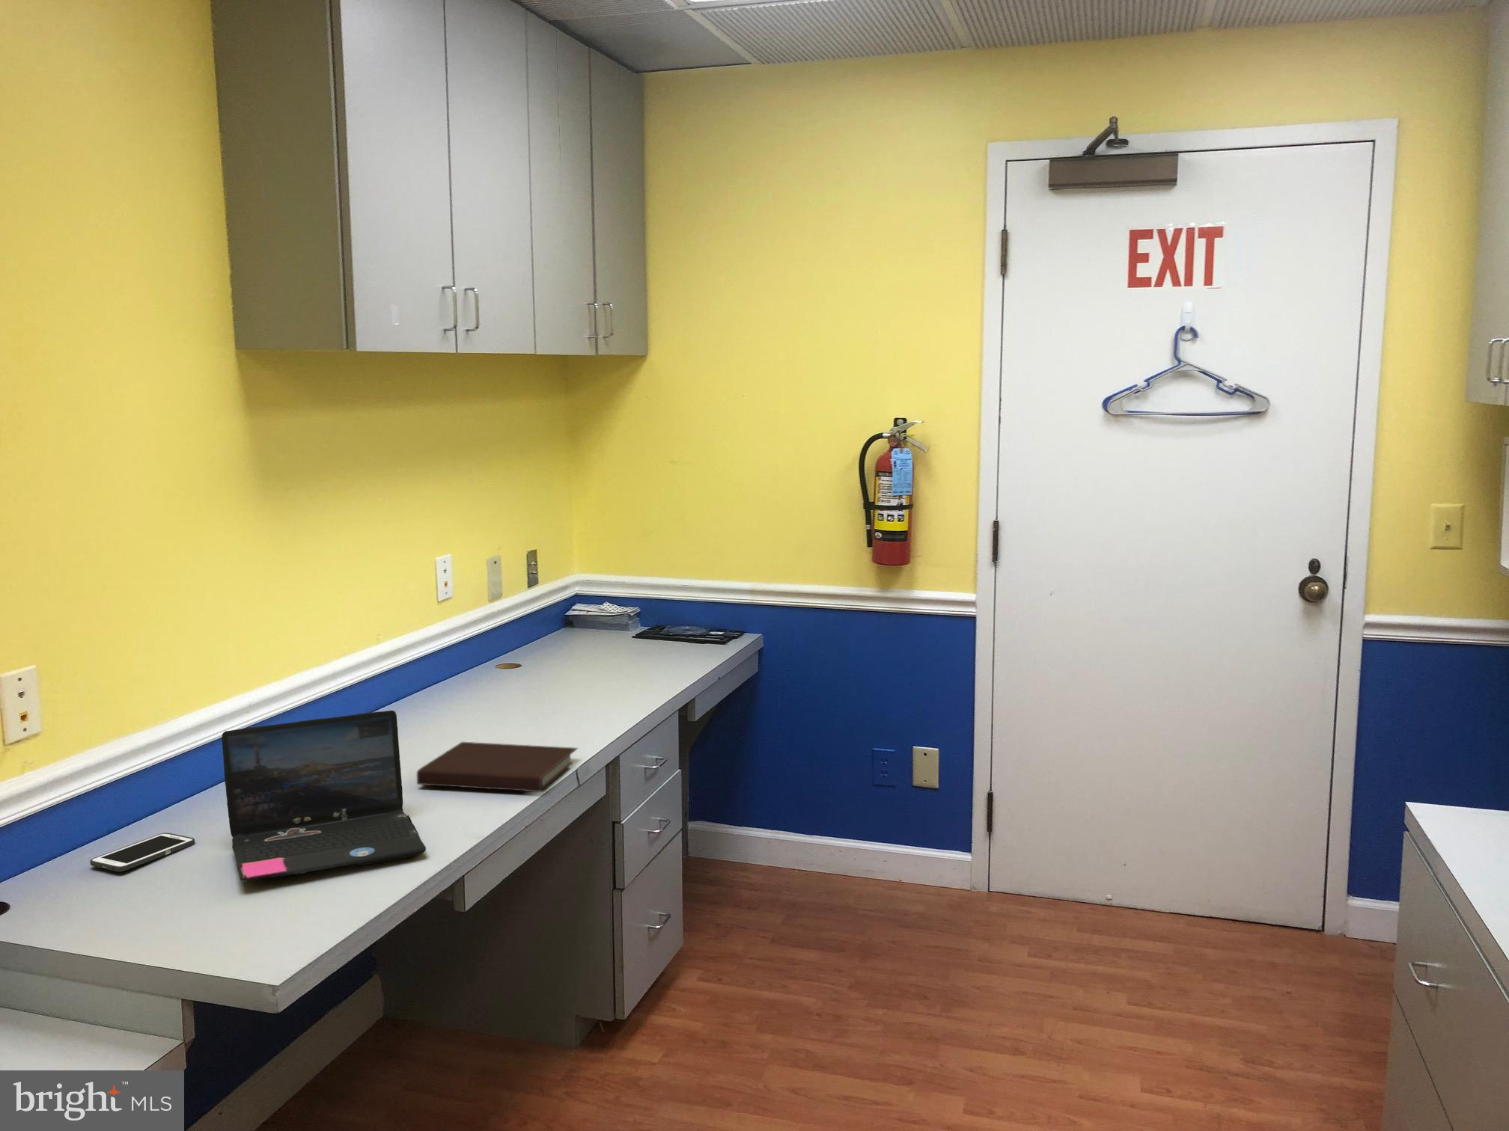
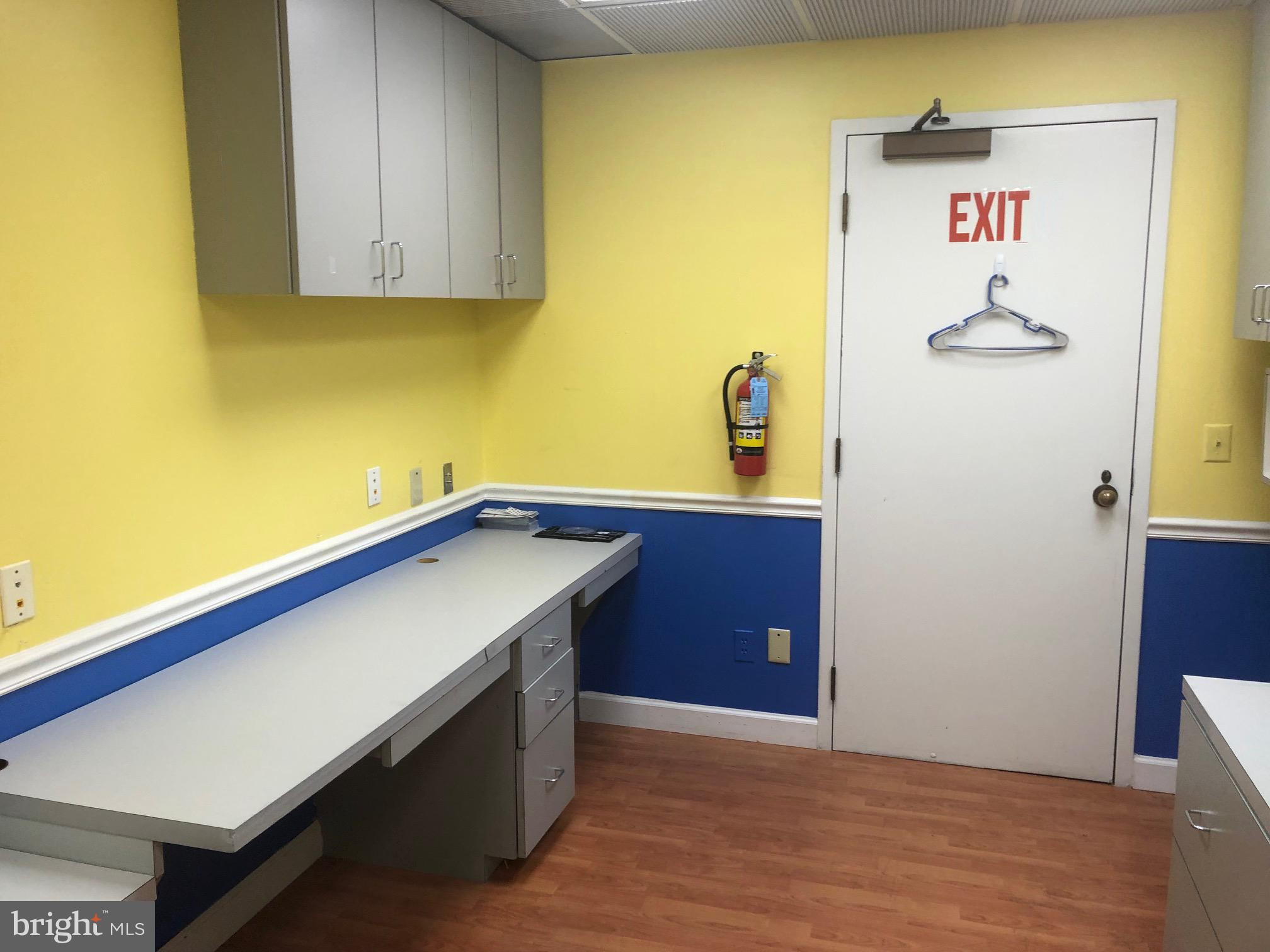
- cell phone (144, 852)
- laptop (323, 792)
- notebook (500, 766)
